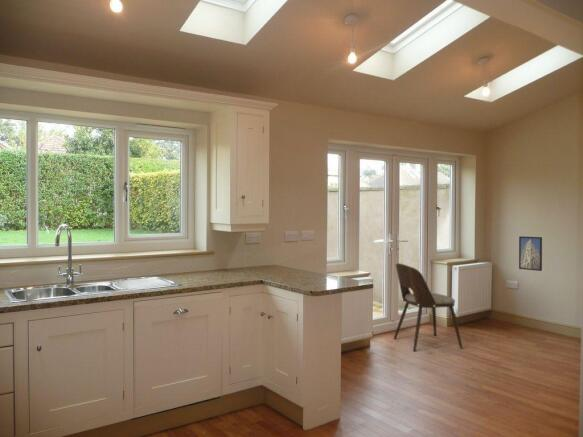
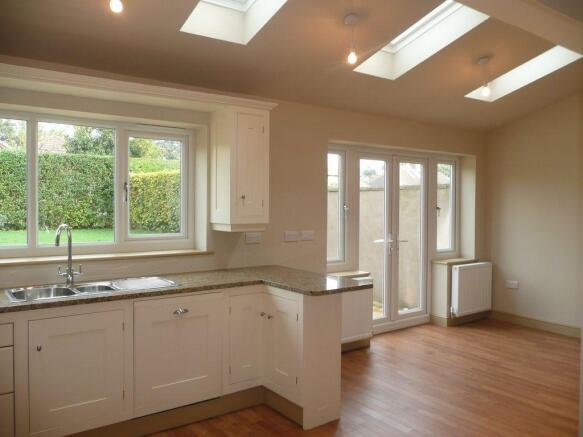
- dining chair (424, 303)
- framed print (530, 253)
